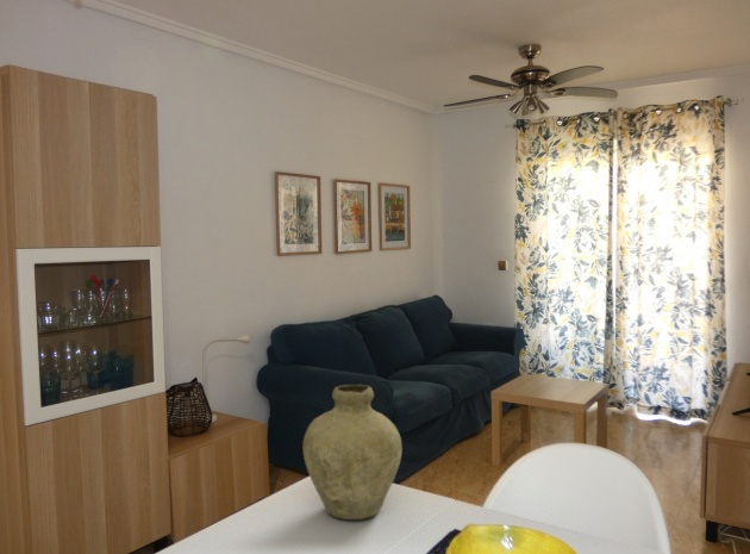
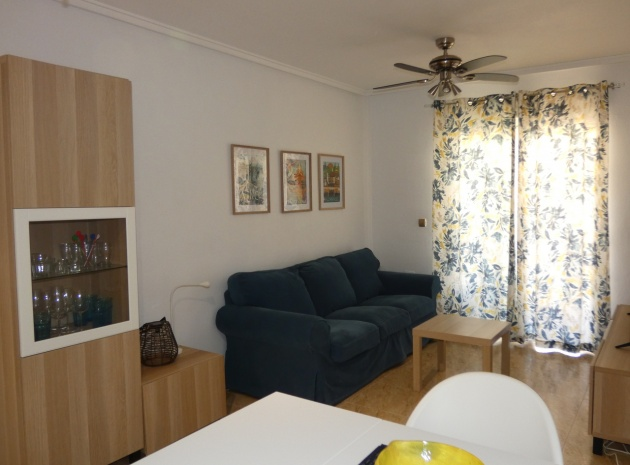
- vase (352, 449)
